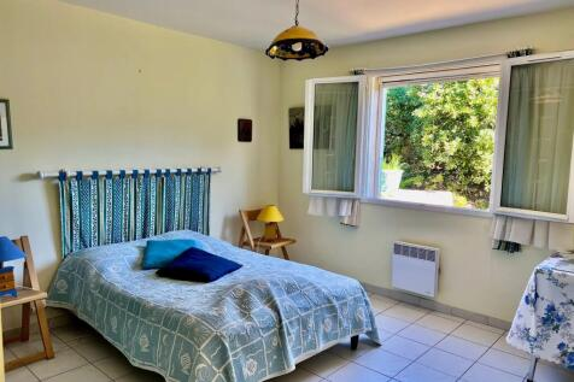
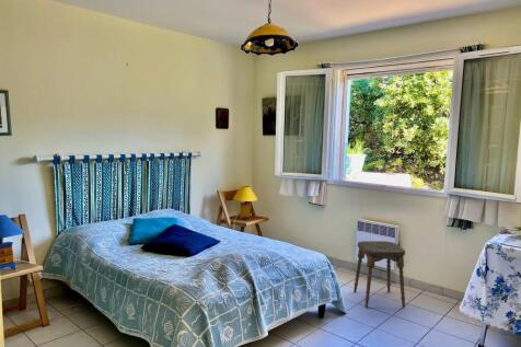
+ stool (373, 267)
